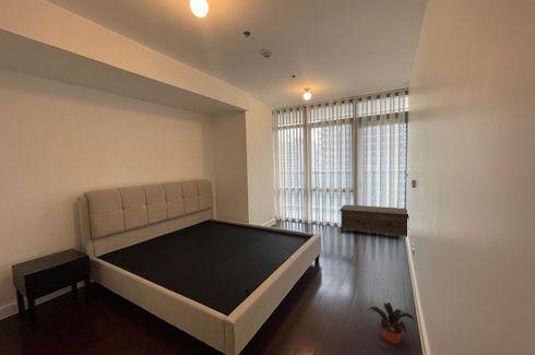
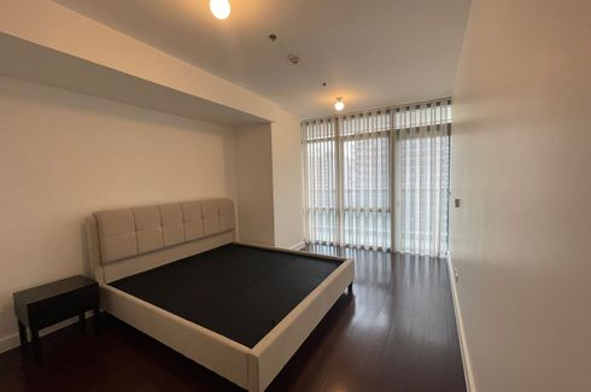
- bench (373, 221)
- potted plant (390, 322)
